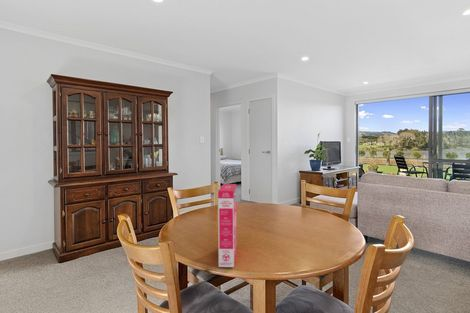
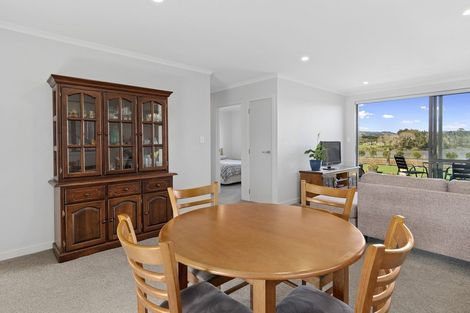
- cereal box (228, 221)
